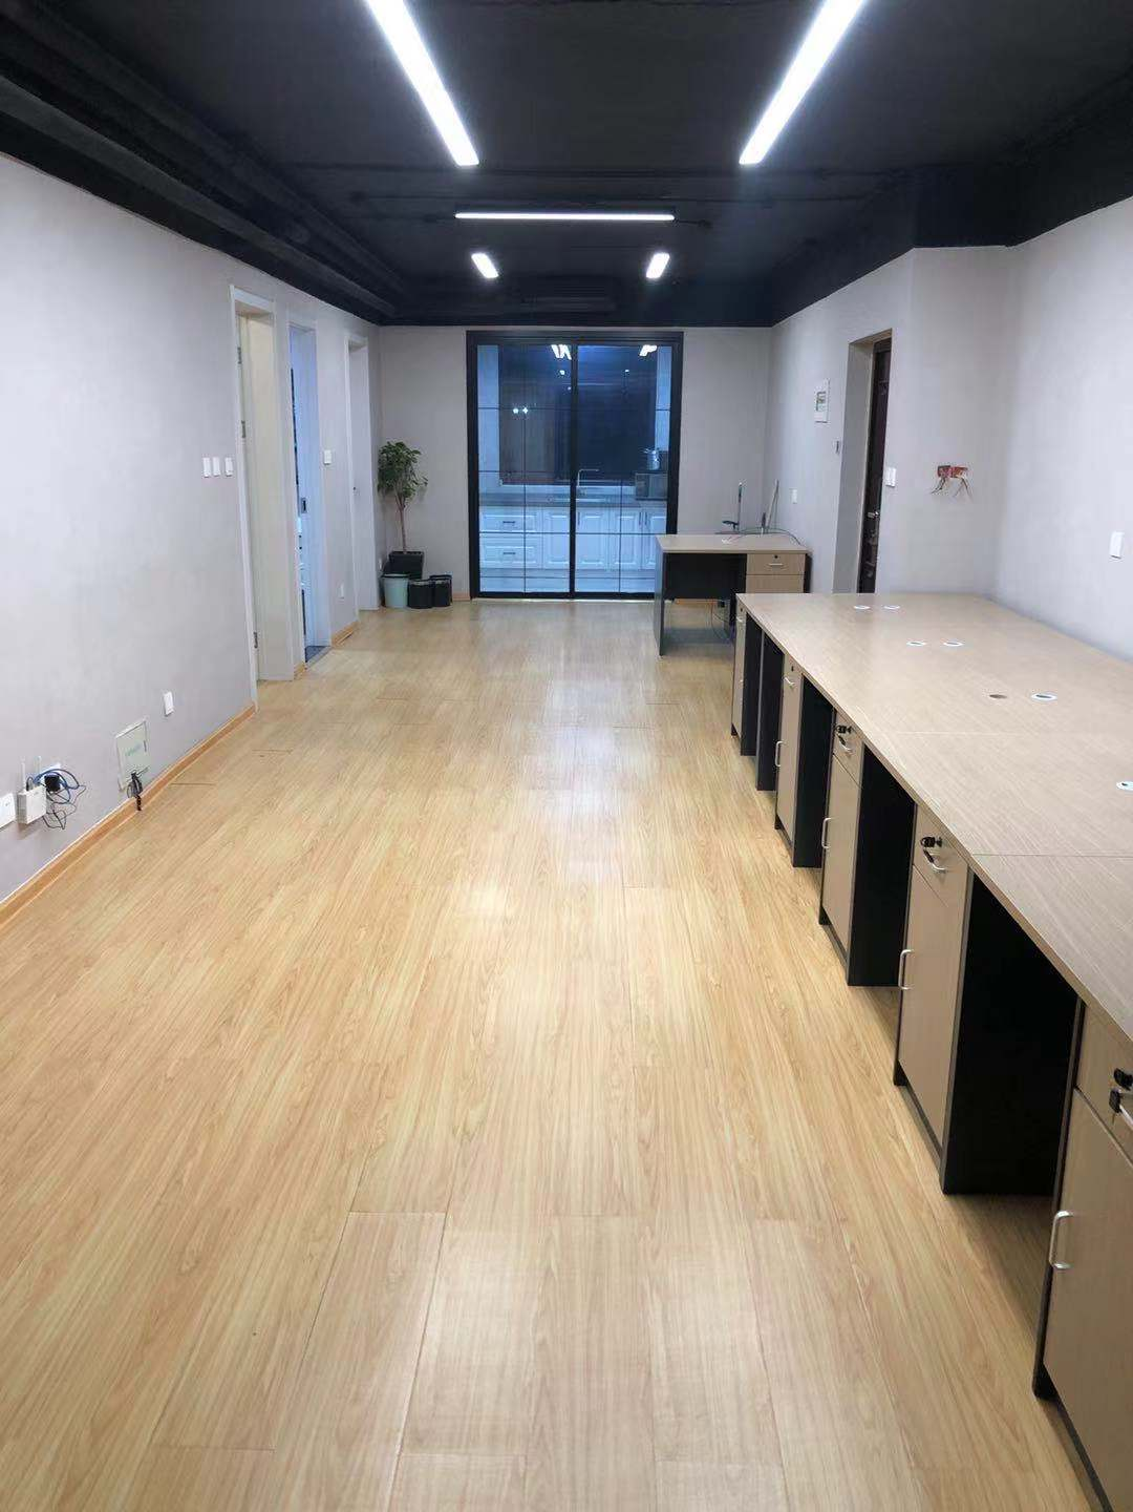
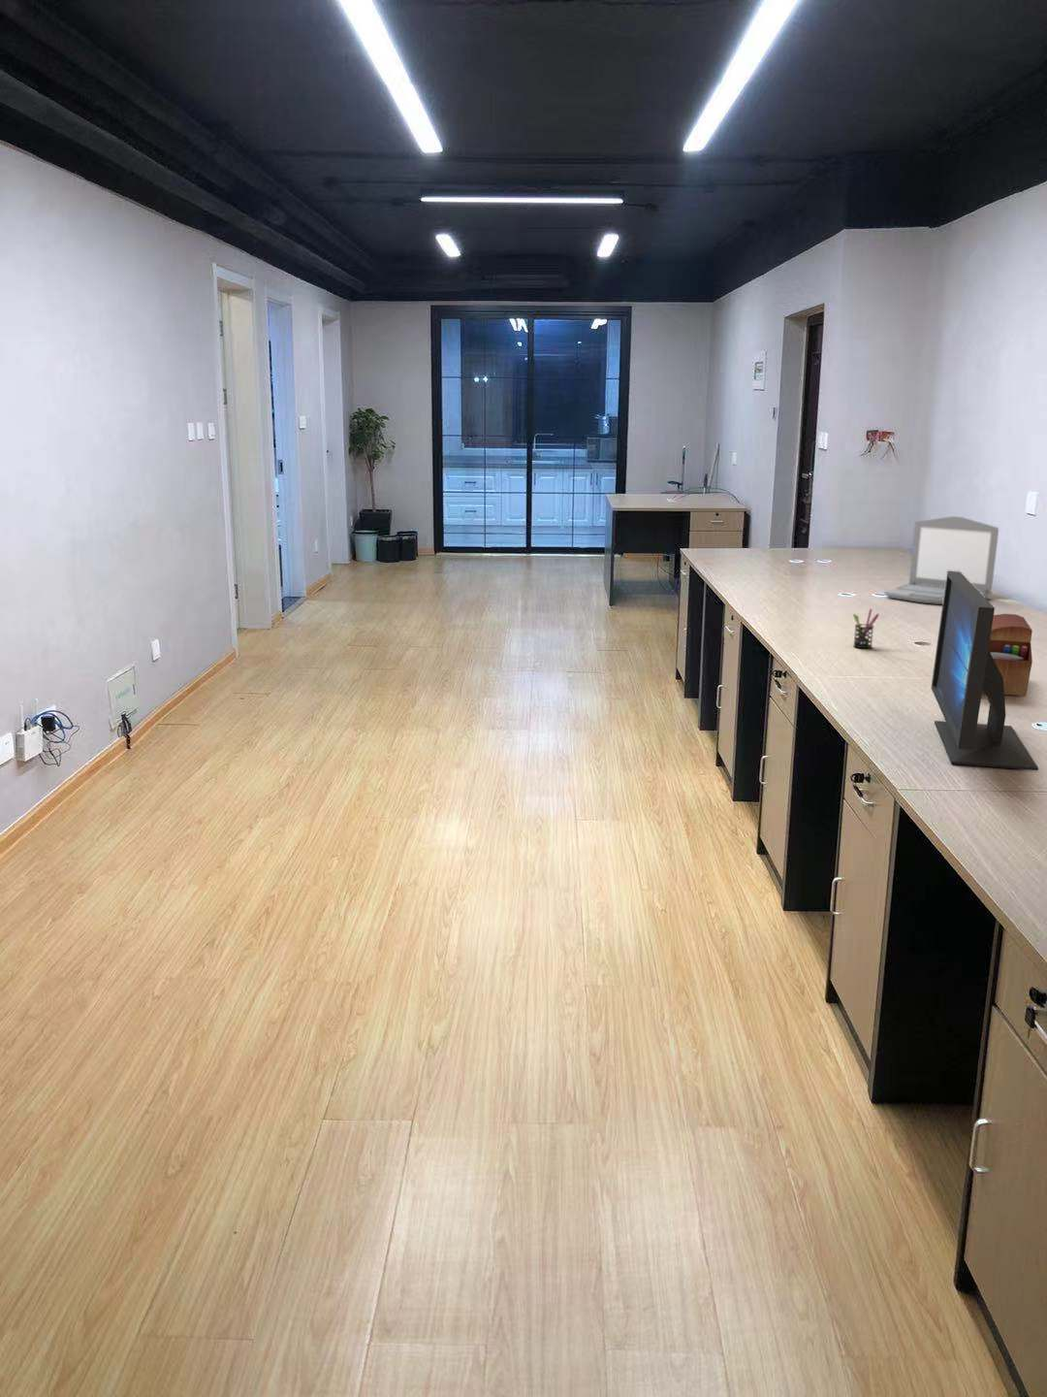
+ monitor (991, 668)
+ pen holder (863, 628)
+ sewing box (990, 652)
+ laptop (939, 559)
